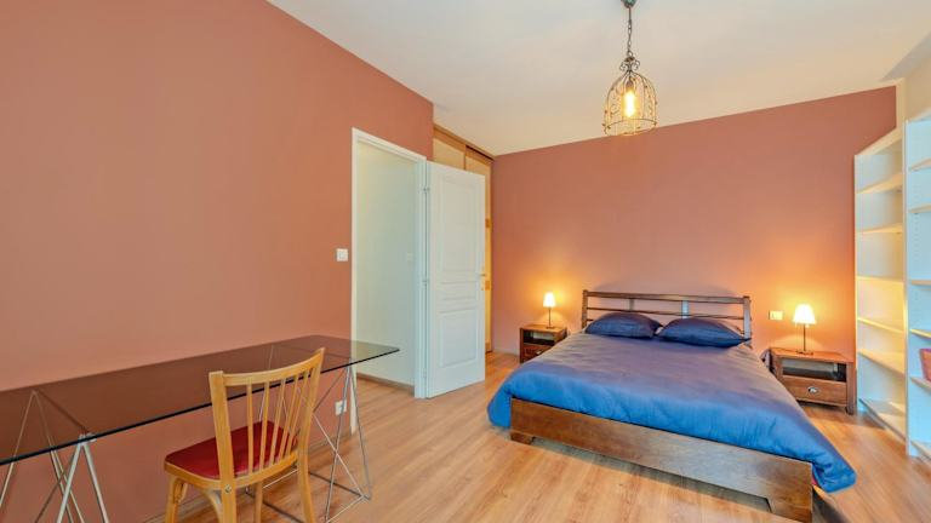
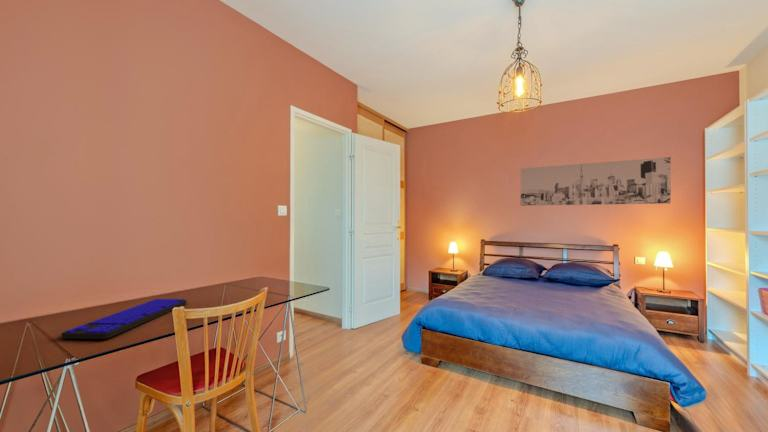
+ keyboard (134, 315)
+ wall art (587, 184)
